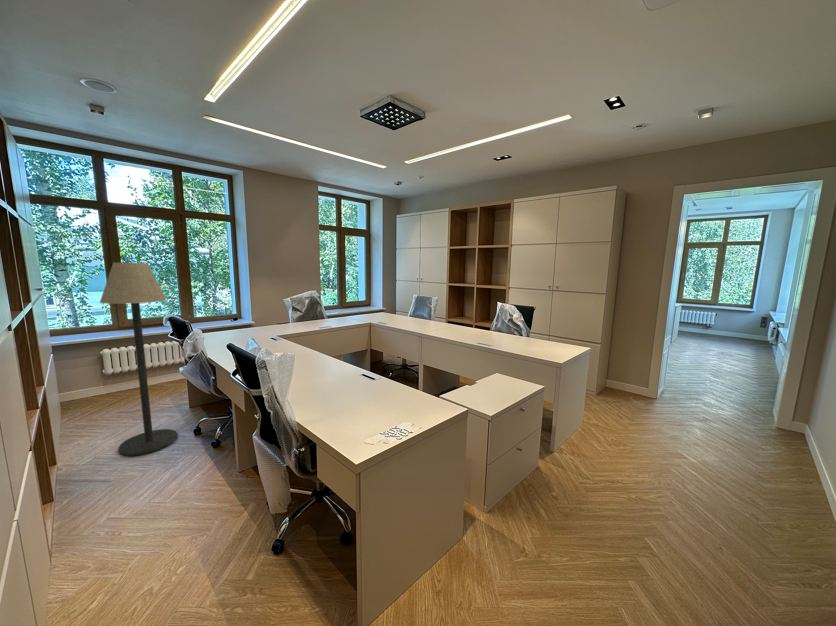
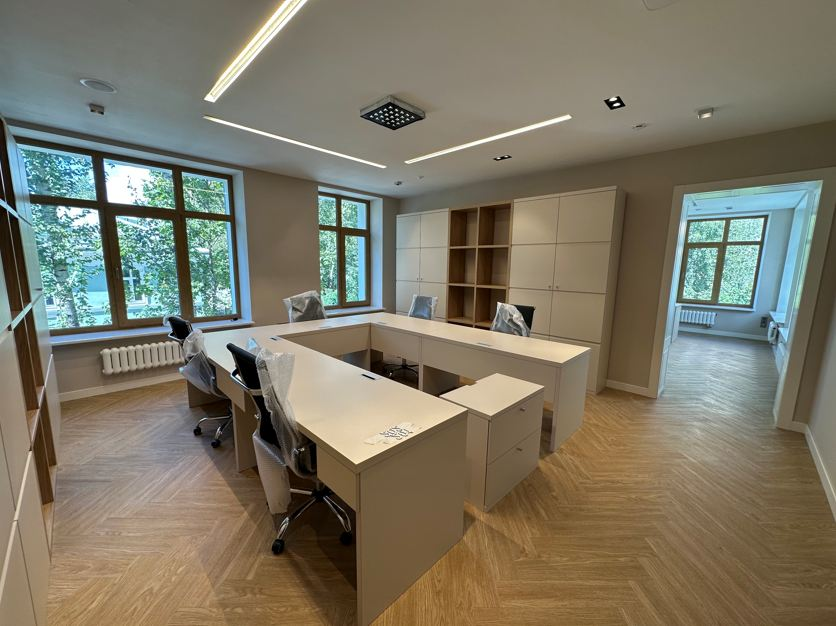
- floor lamp (140, 356)
